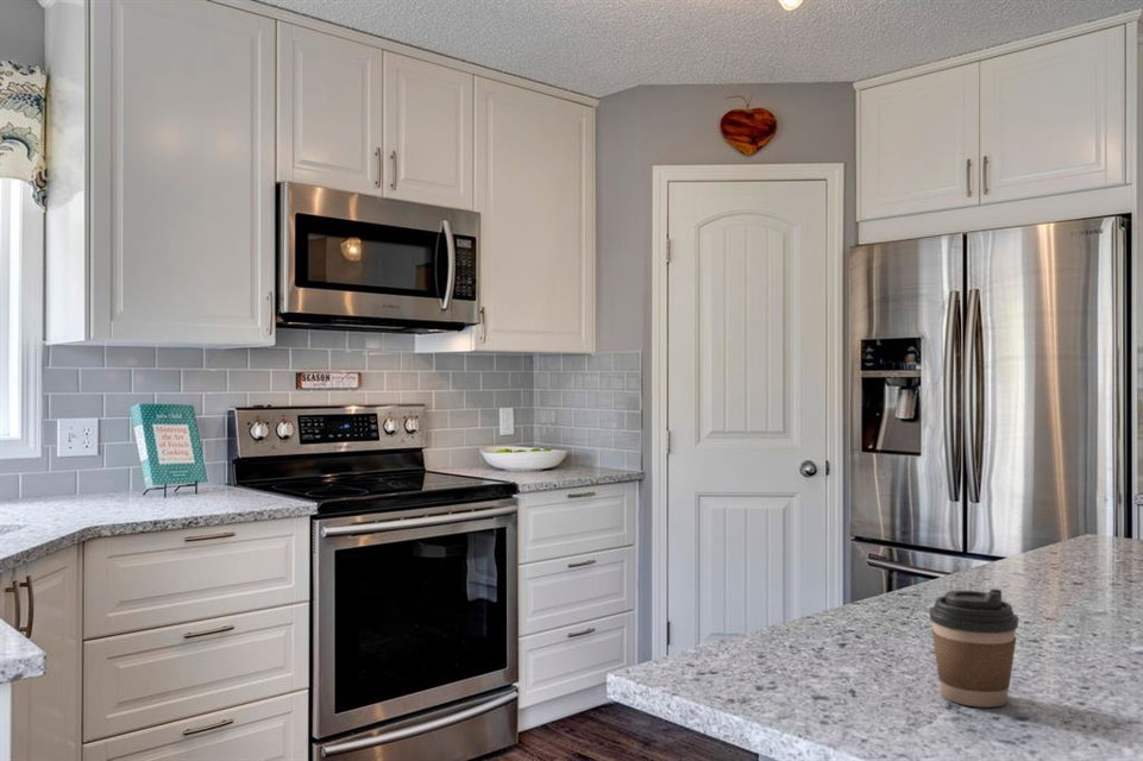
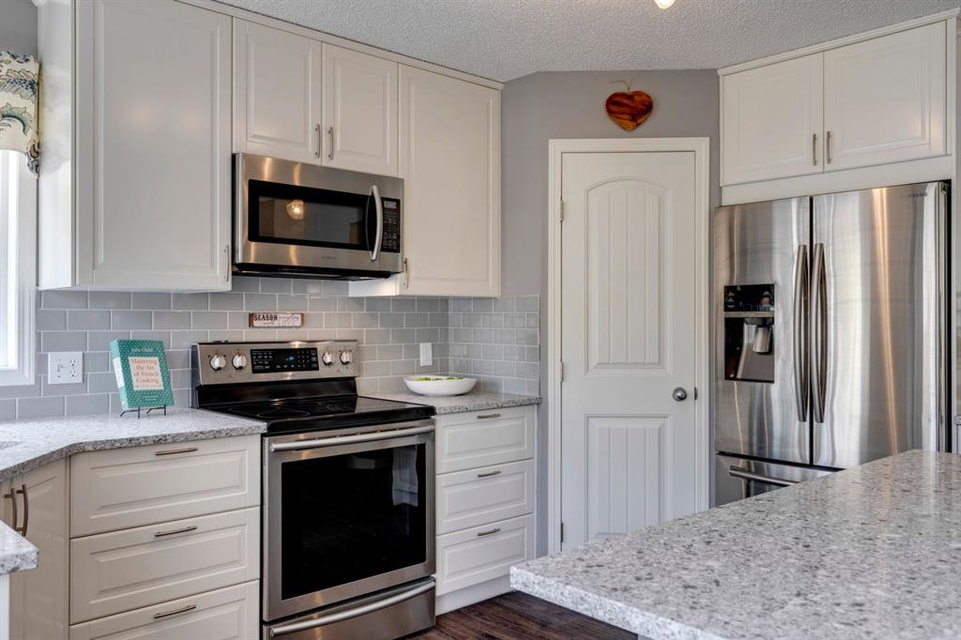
- coffee cup (973, 642)
